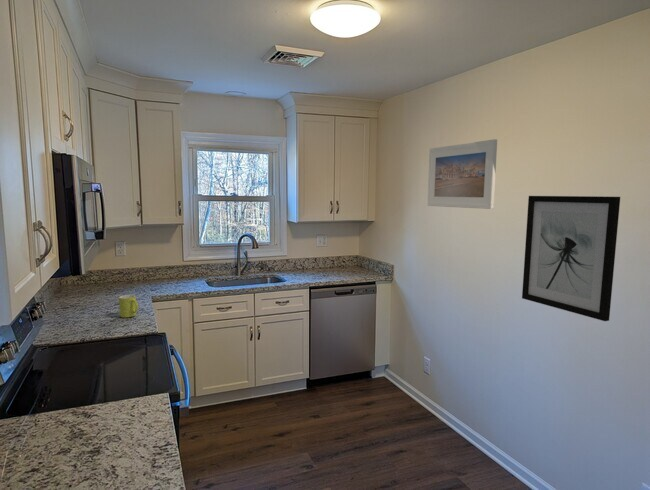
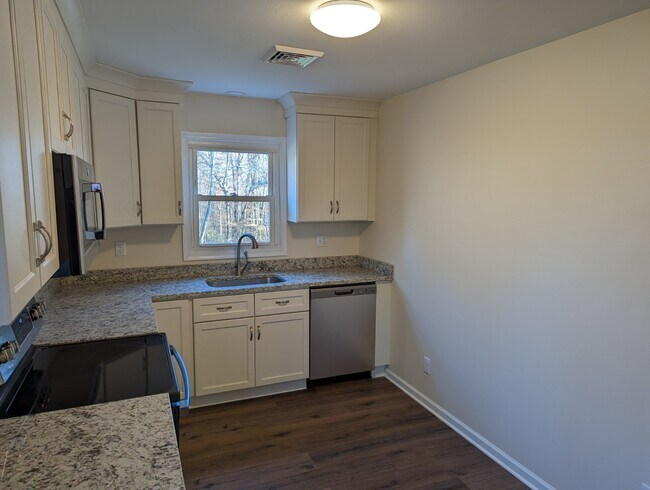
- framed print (458, 176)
- mug (130, 306)
- wall art (565, 253)
